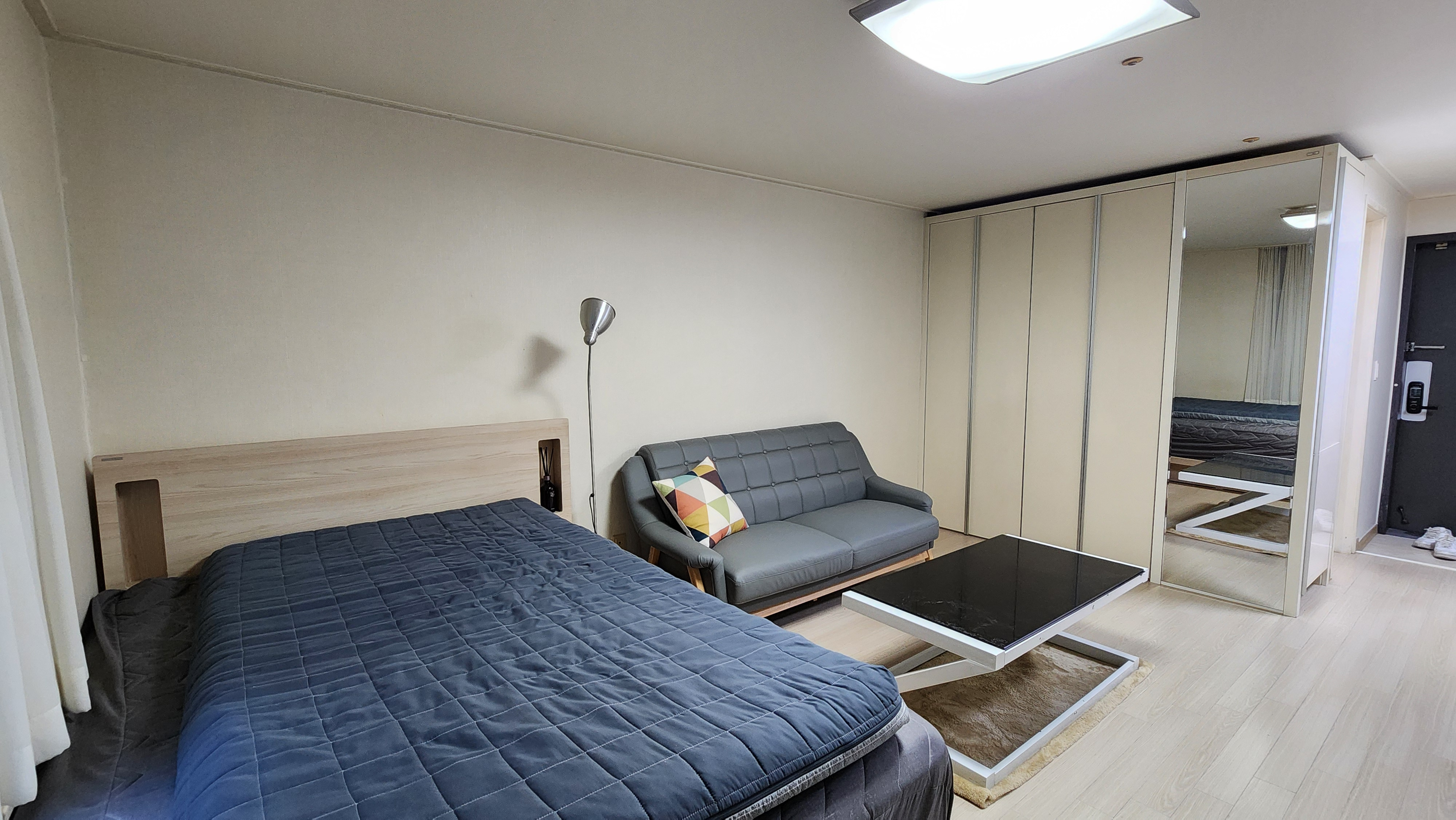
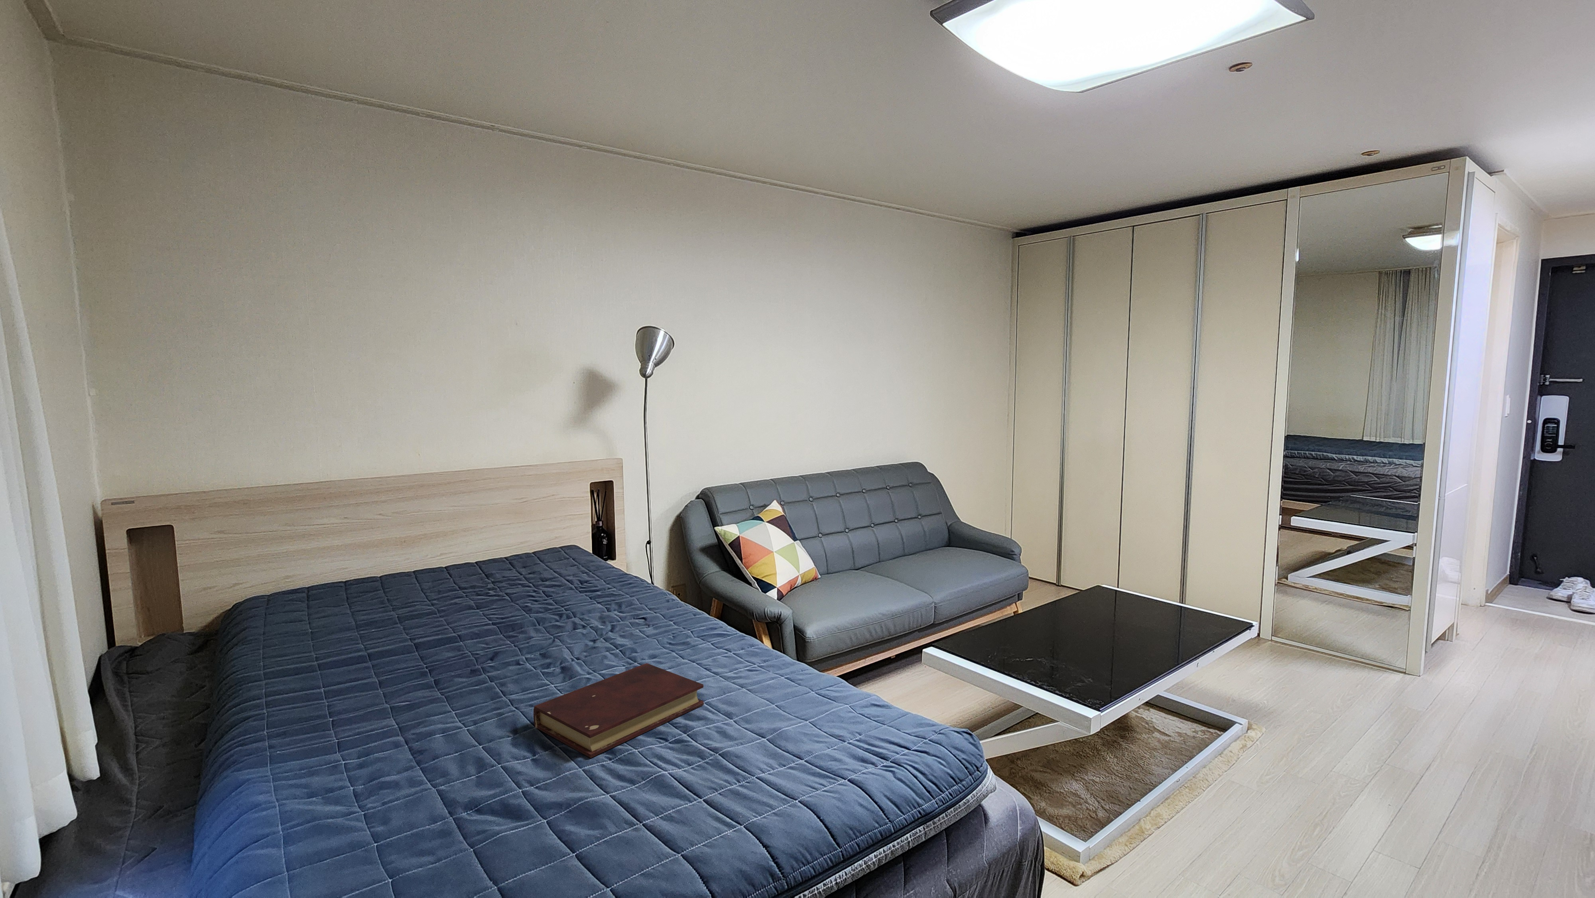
+ book (621, 704)
